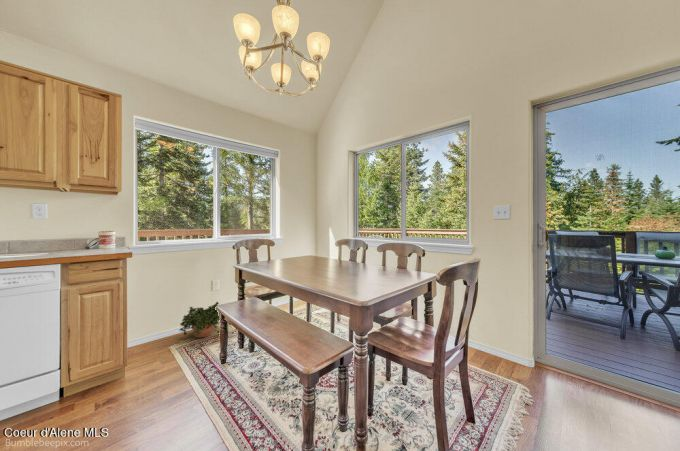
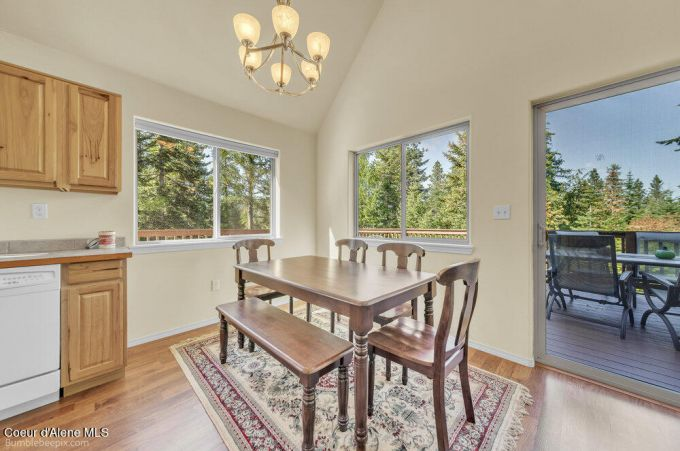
- potted plant (202, 320)
